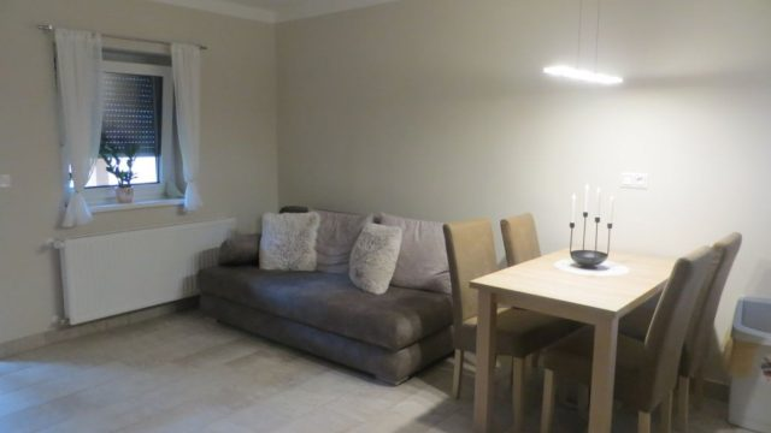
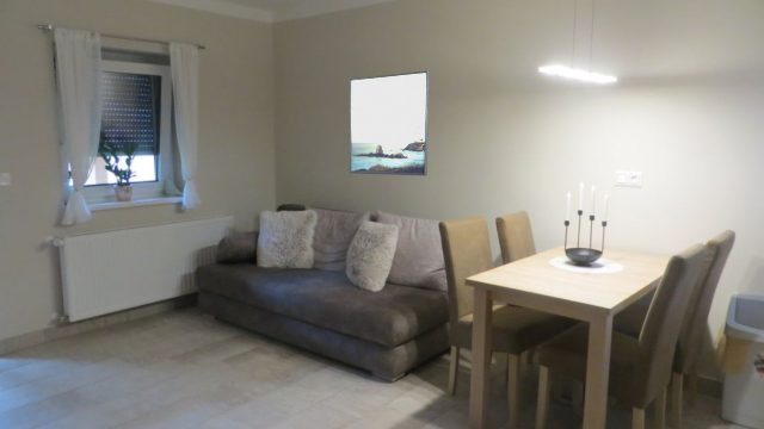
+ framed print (387, 125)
